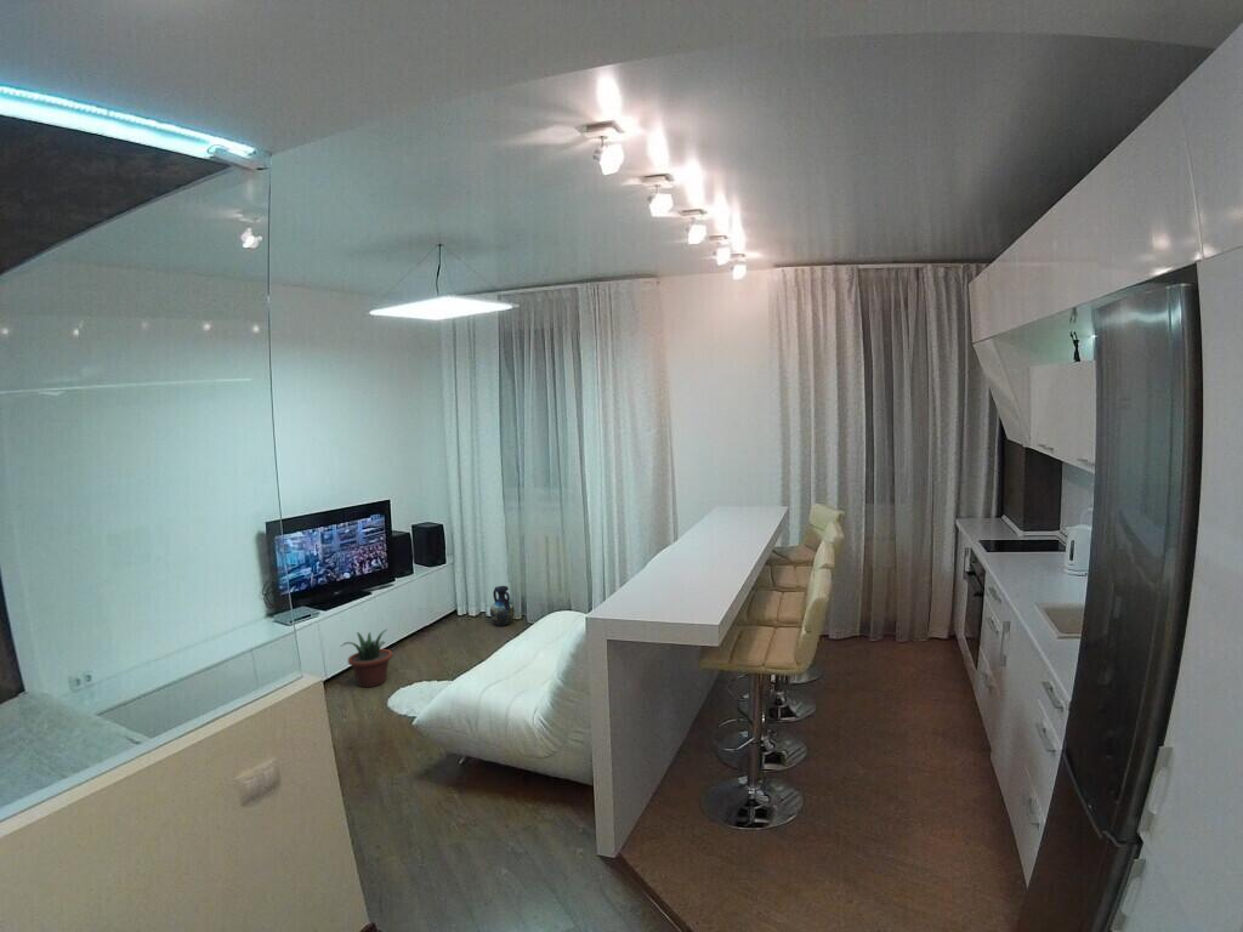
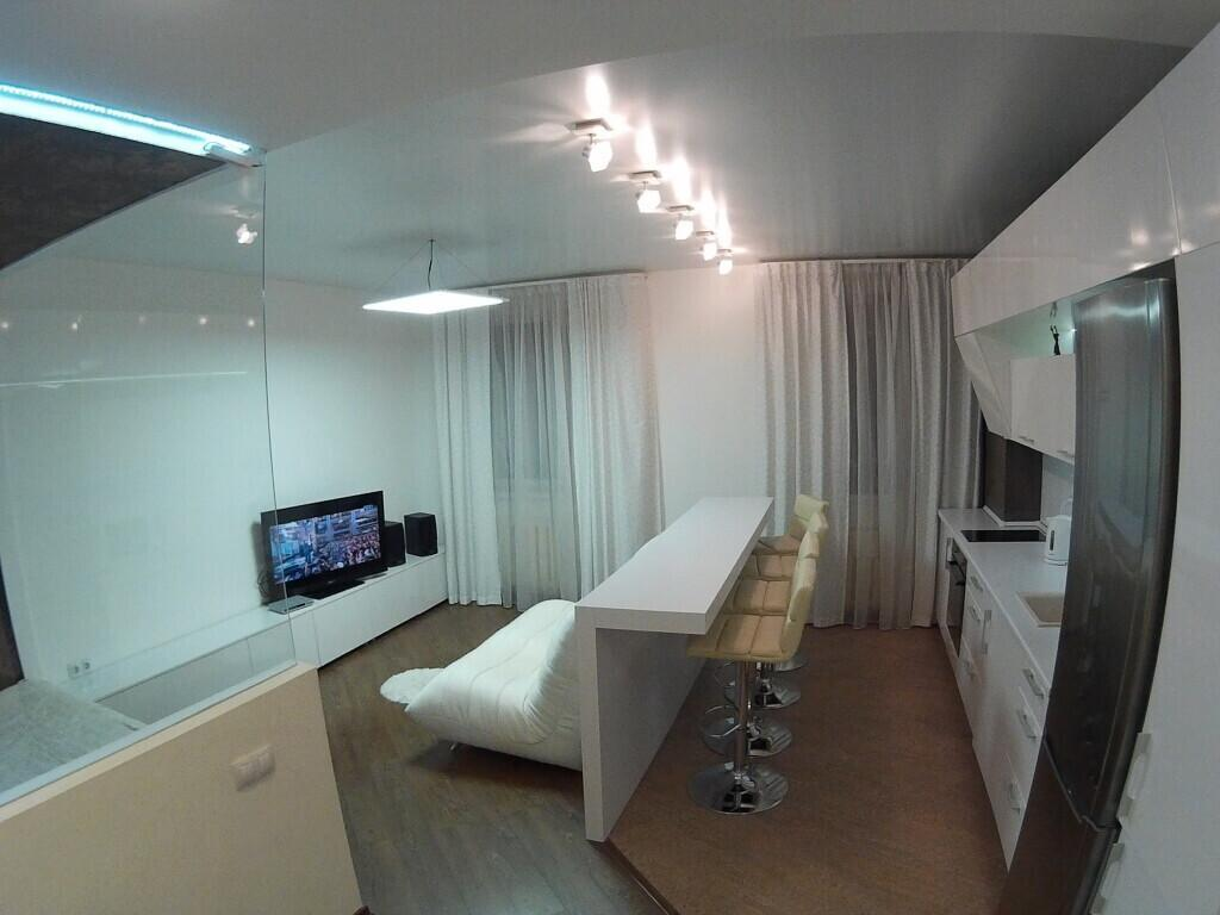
- potted plant (365, 659)
- vase (501, 606)
